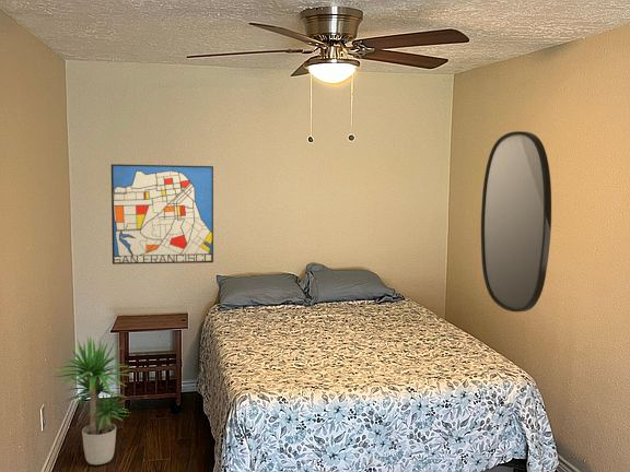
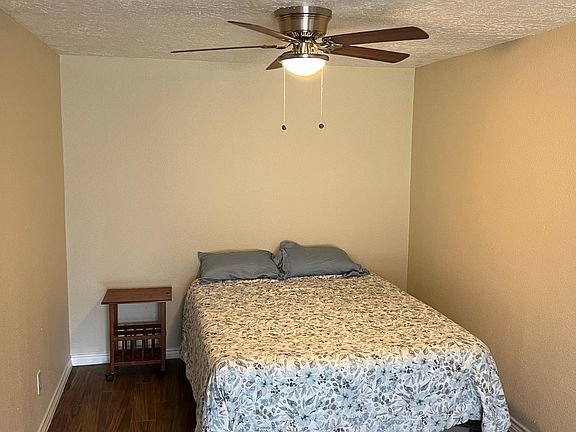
- wall art (163, 214)
- potted plant (93, 399)
- home mirror (512, 222)
